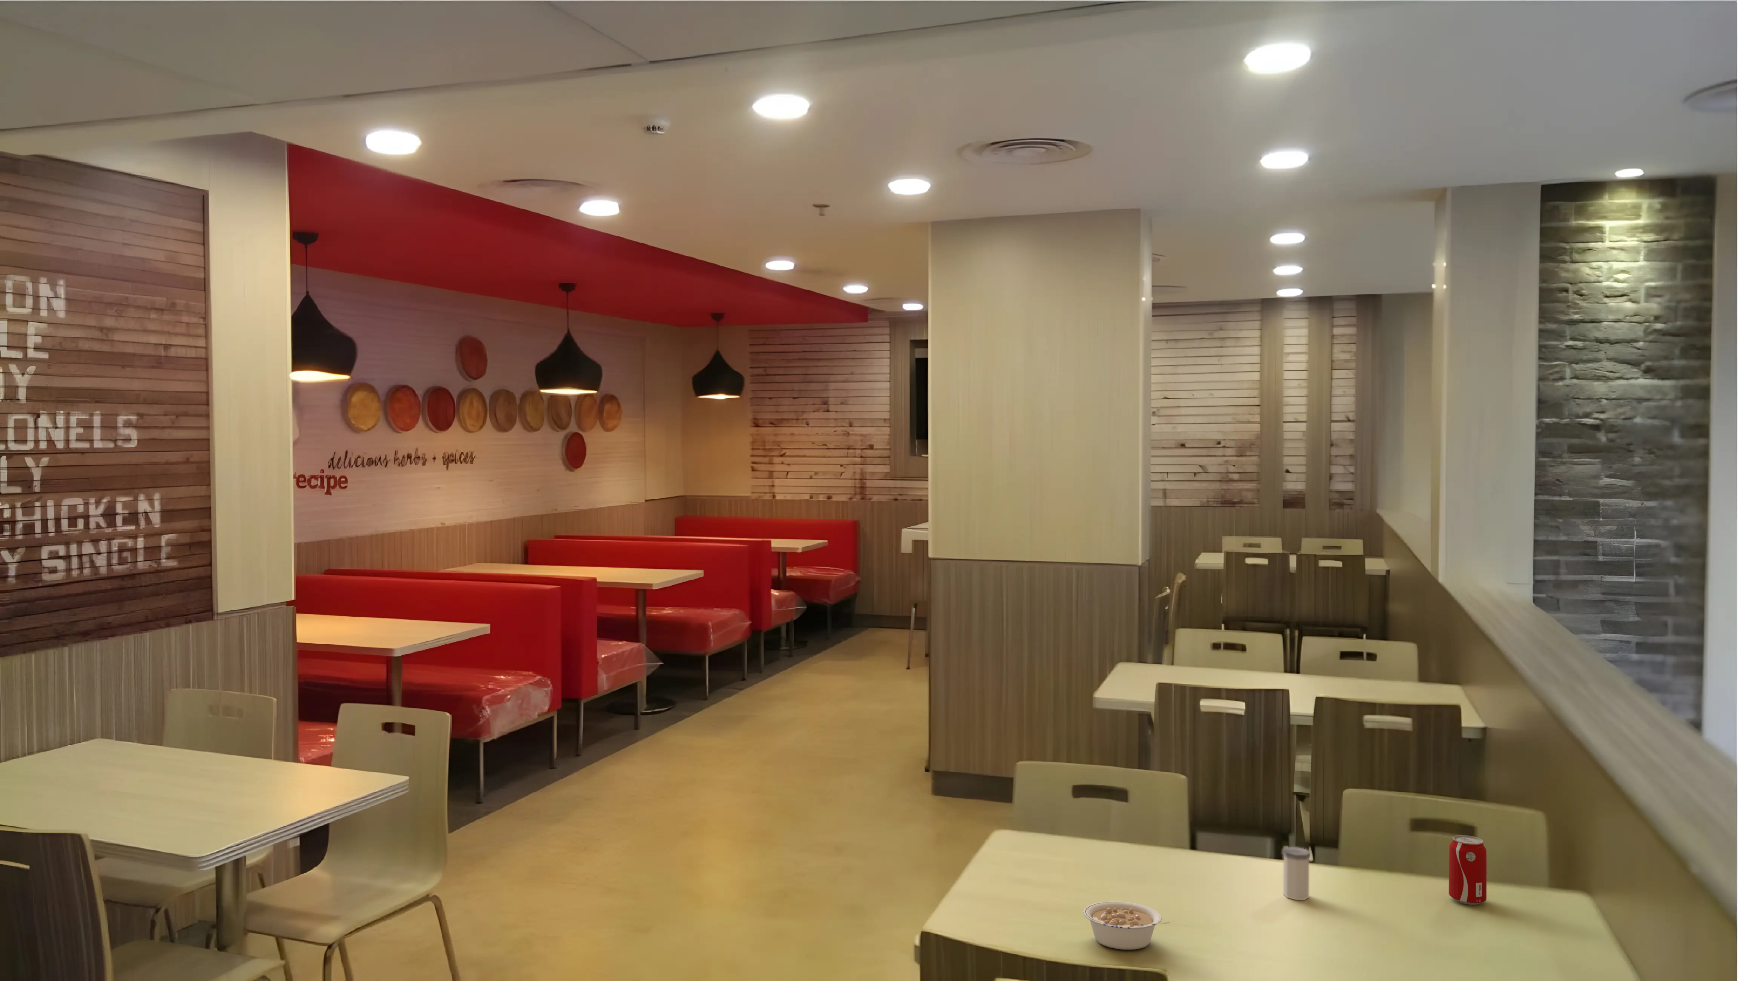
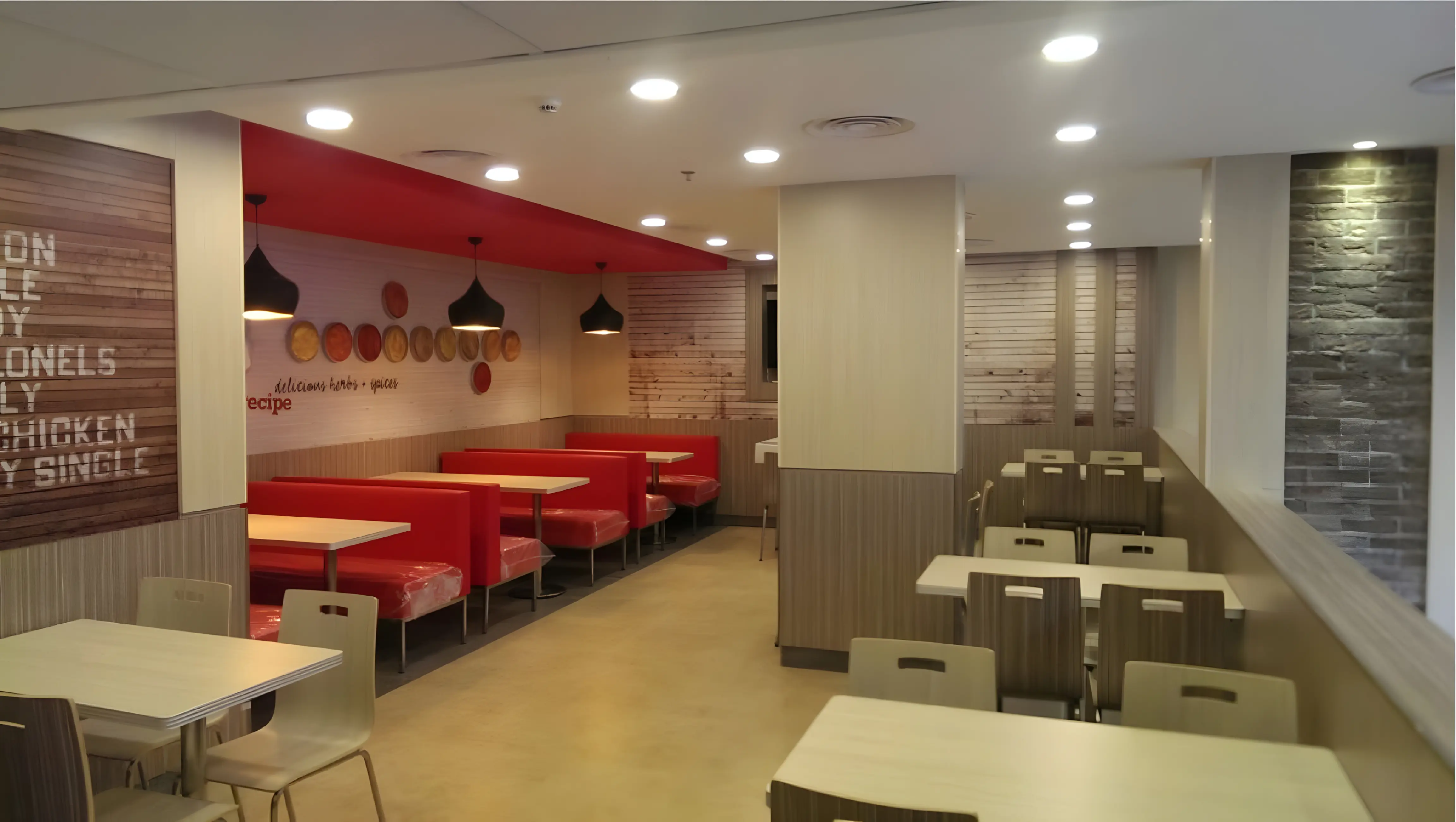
- salt shaker (1296, 874)
- beverage can (1467, 870)
- legume (1126, 925)
